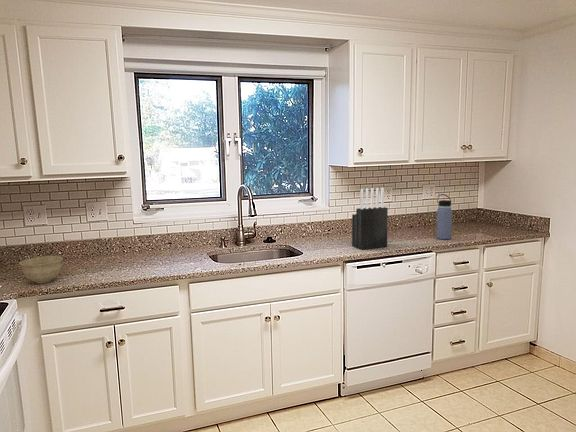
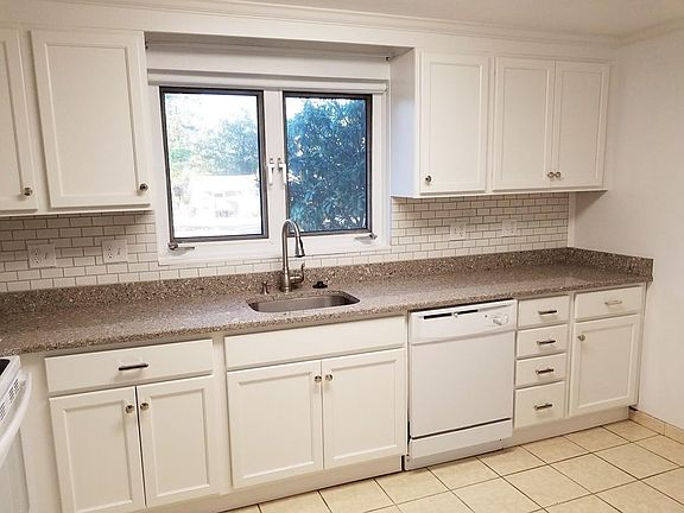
- bowl (42, 271)
- water bottle (444, 216)
- knife block (368, 217)
